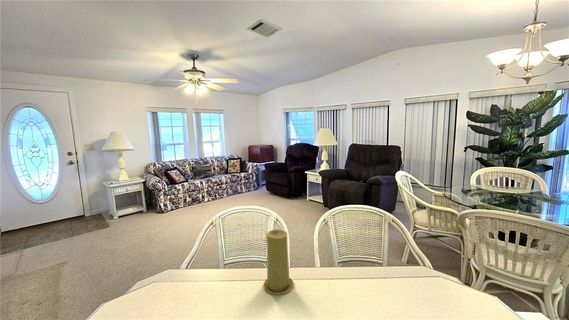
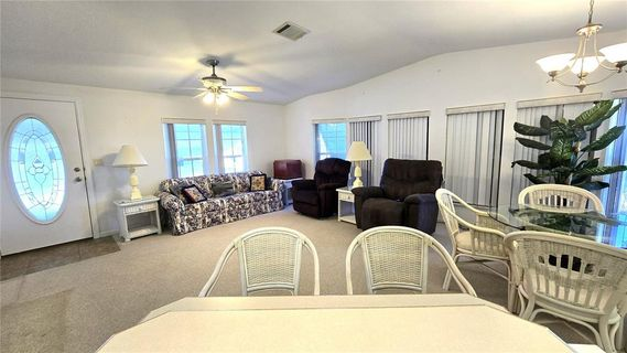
- candle (277, 259)
